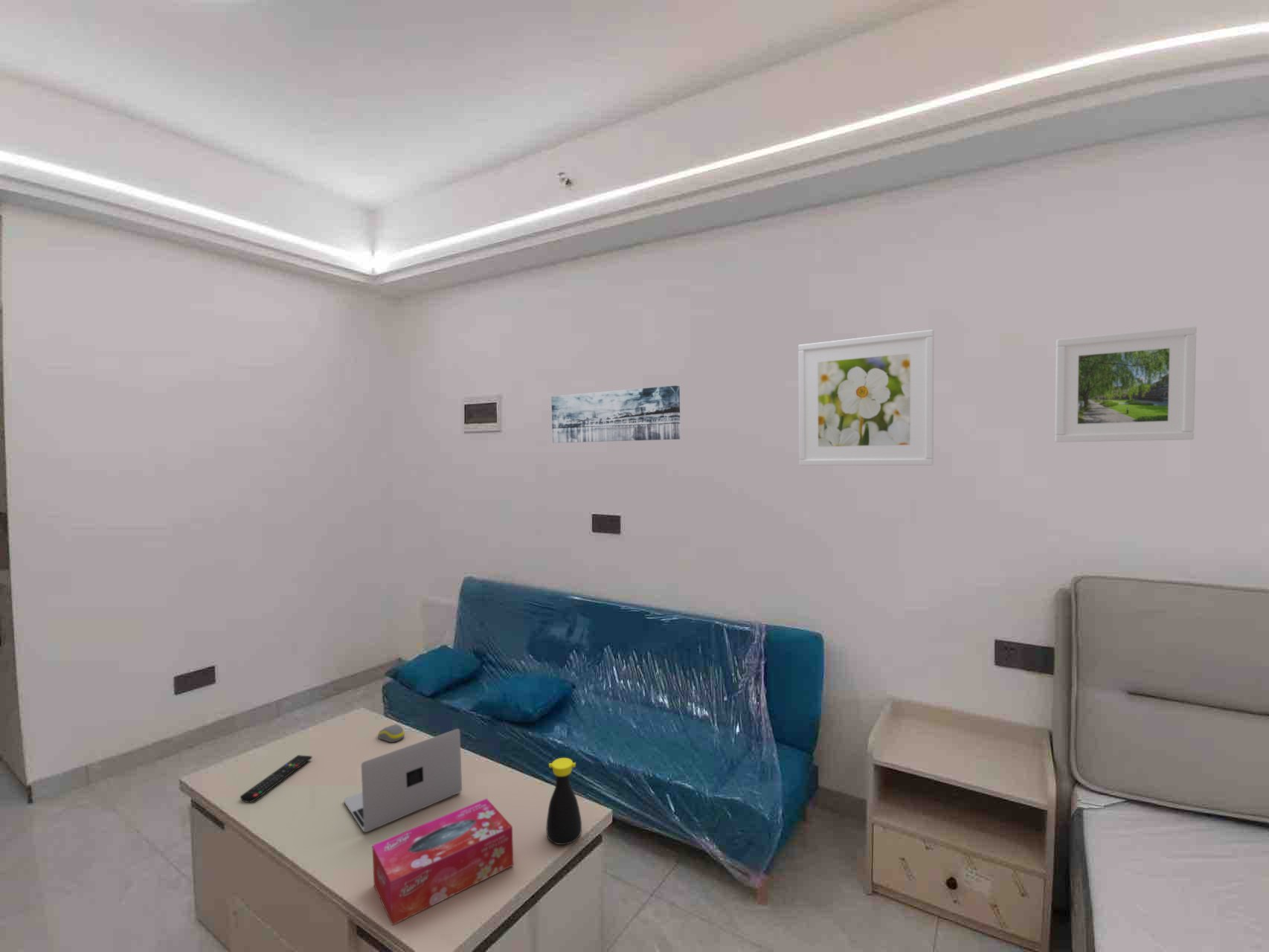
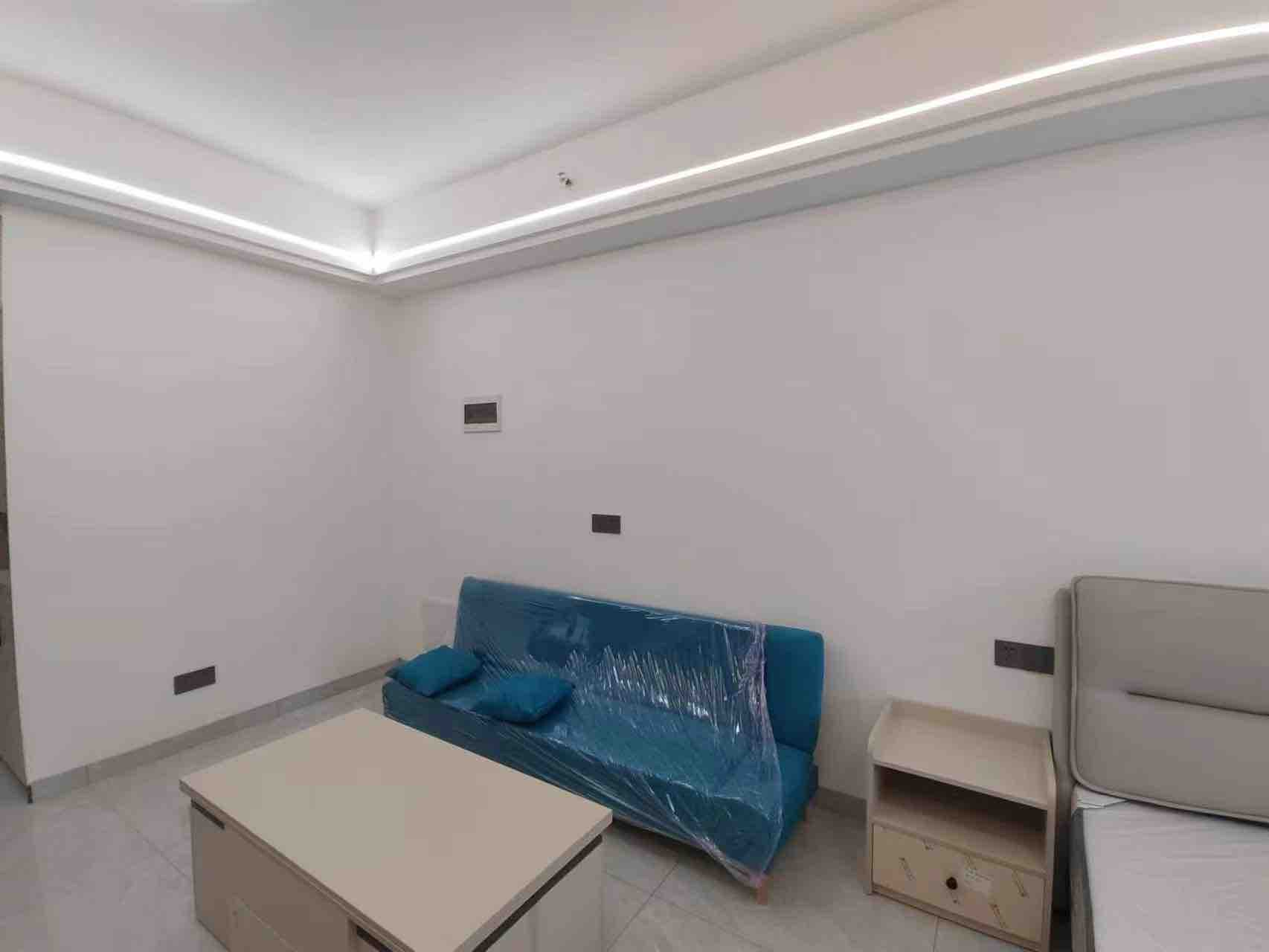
- remote control (277, 777)
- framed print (862, 402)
- computer mouse (391, 731)
- tissue box (444, 855)
- wall art (611, 416)
- laptop (402, 765)
- bottle (563, 798)
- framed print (1121, 387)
